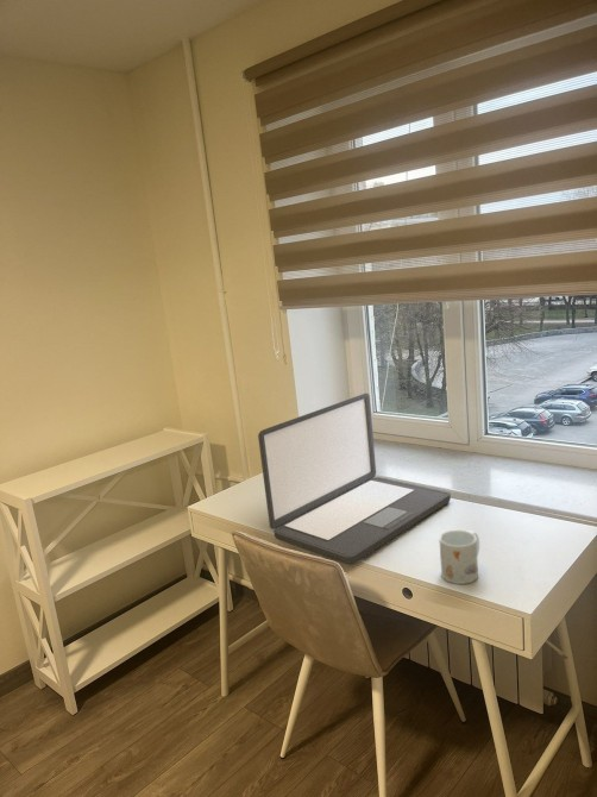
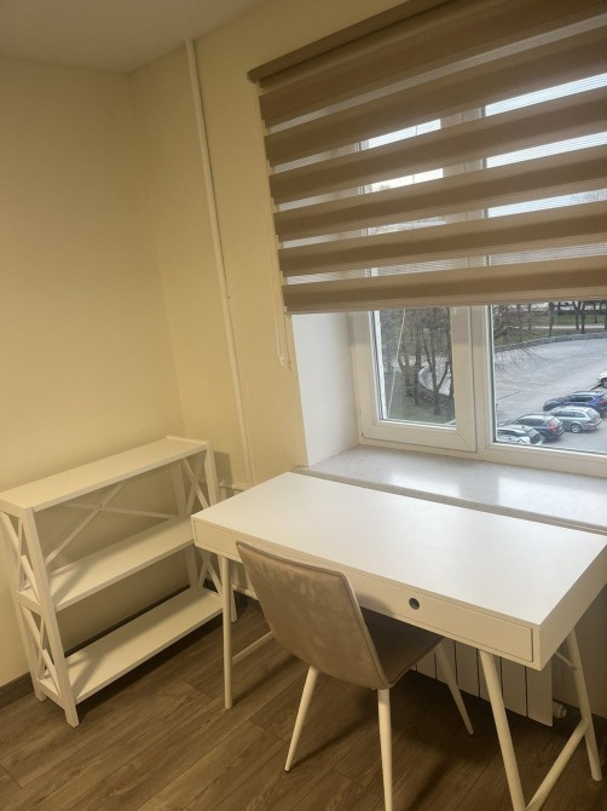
- laptop (359, 467)
- mug (463, 553)
